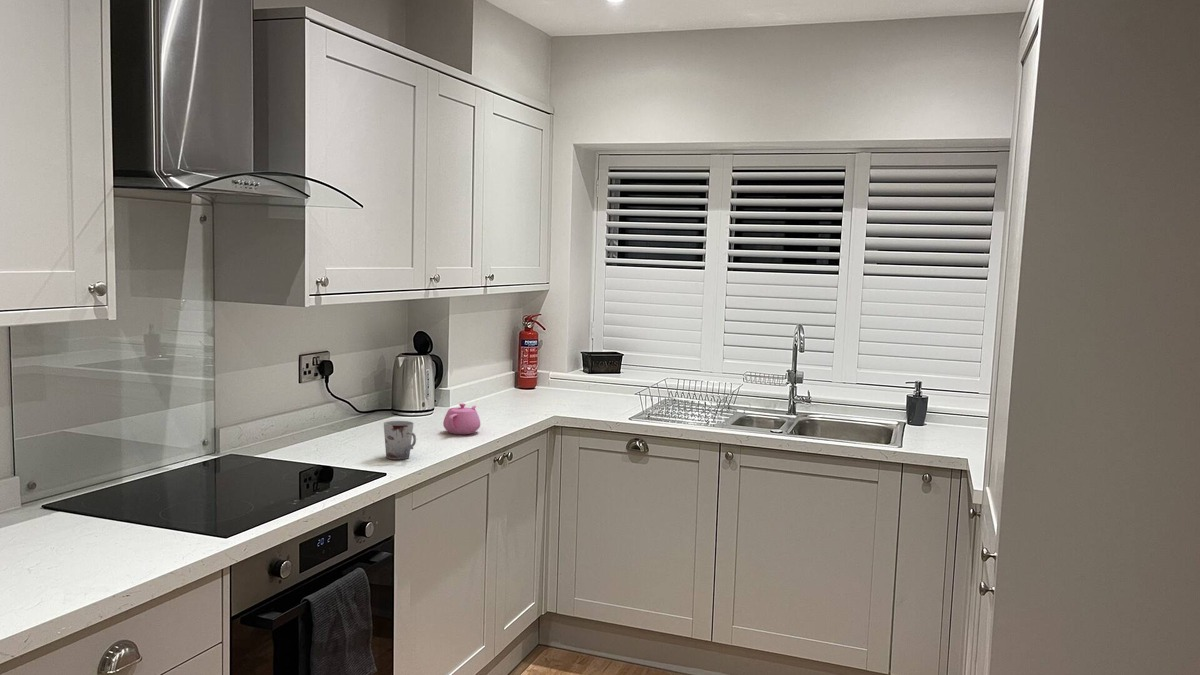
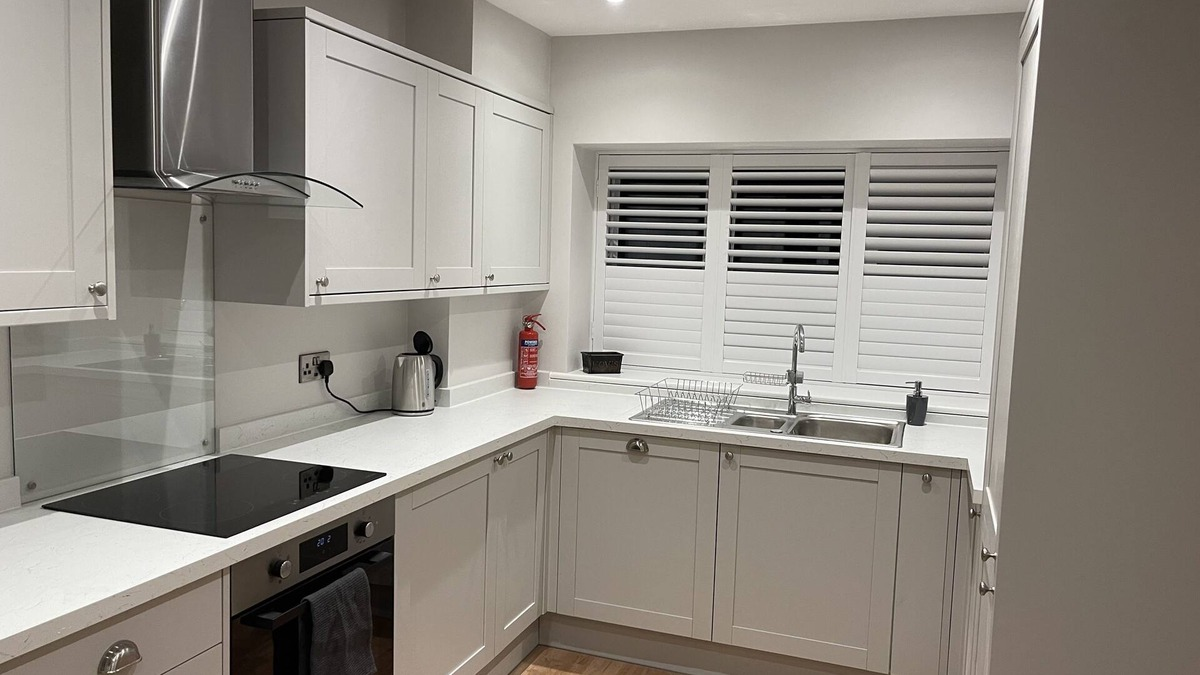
- cup (401, 440)
- teapot (462, 417)
